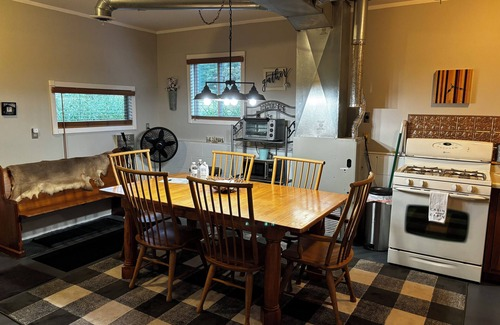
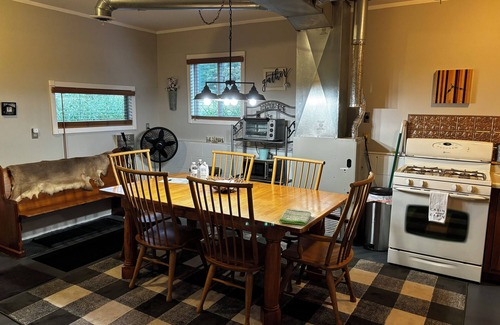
+ dish towel (295, 216)
